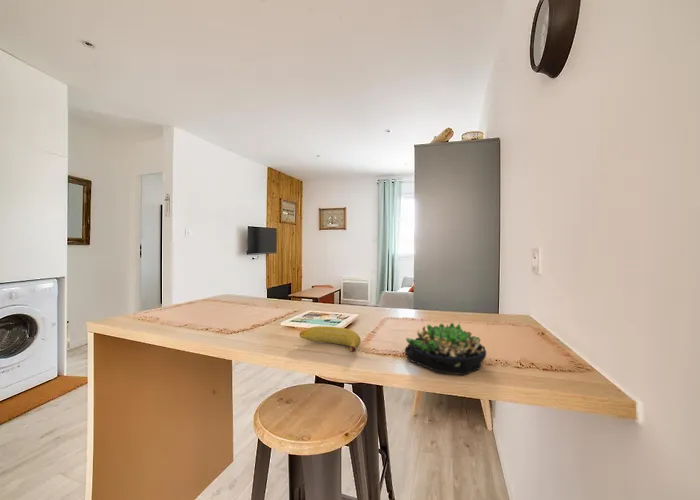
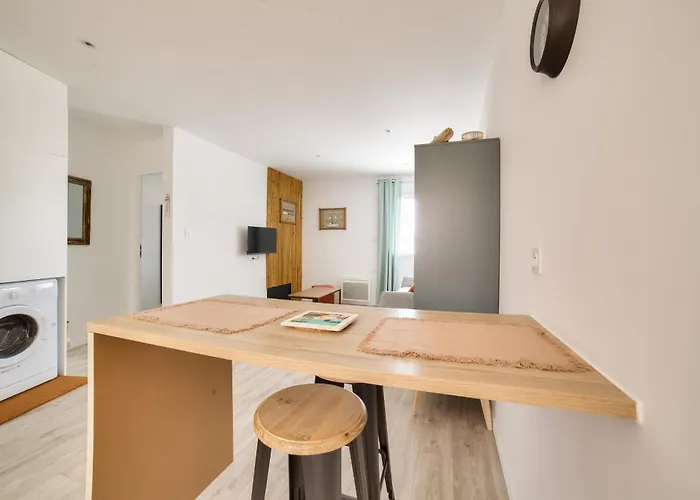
- succulent plant (444, 343)
- banana (329, 338)
